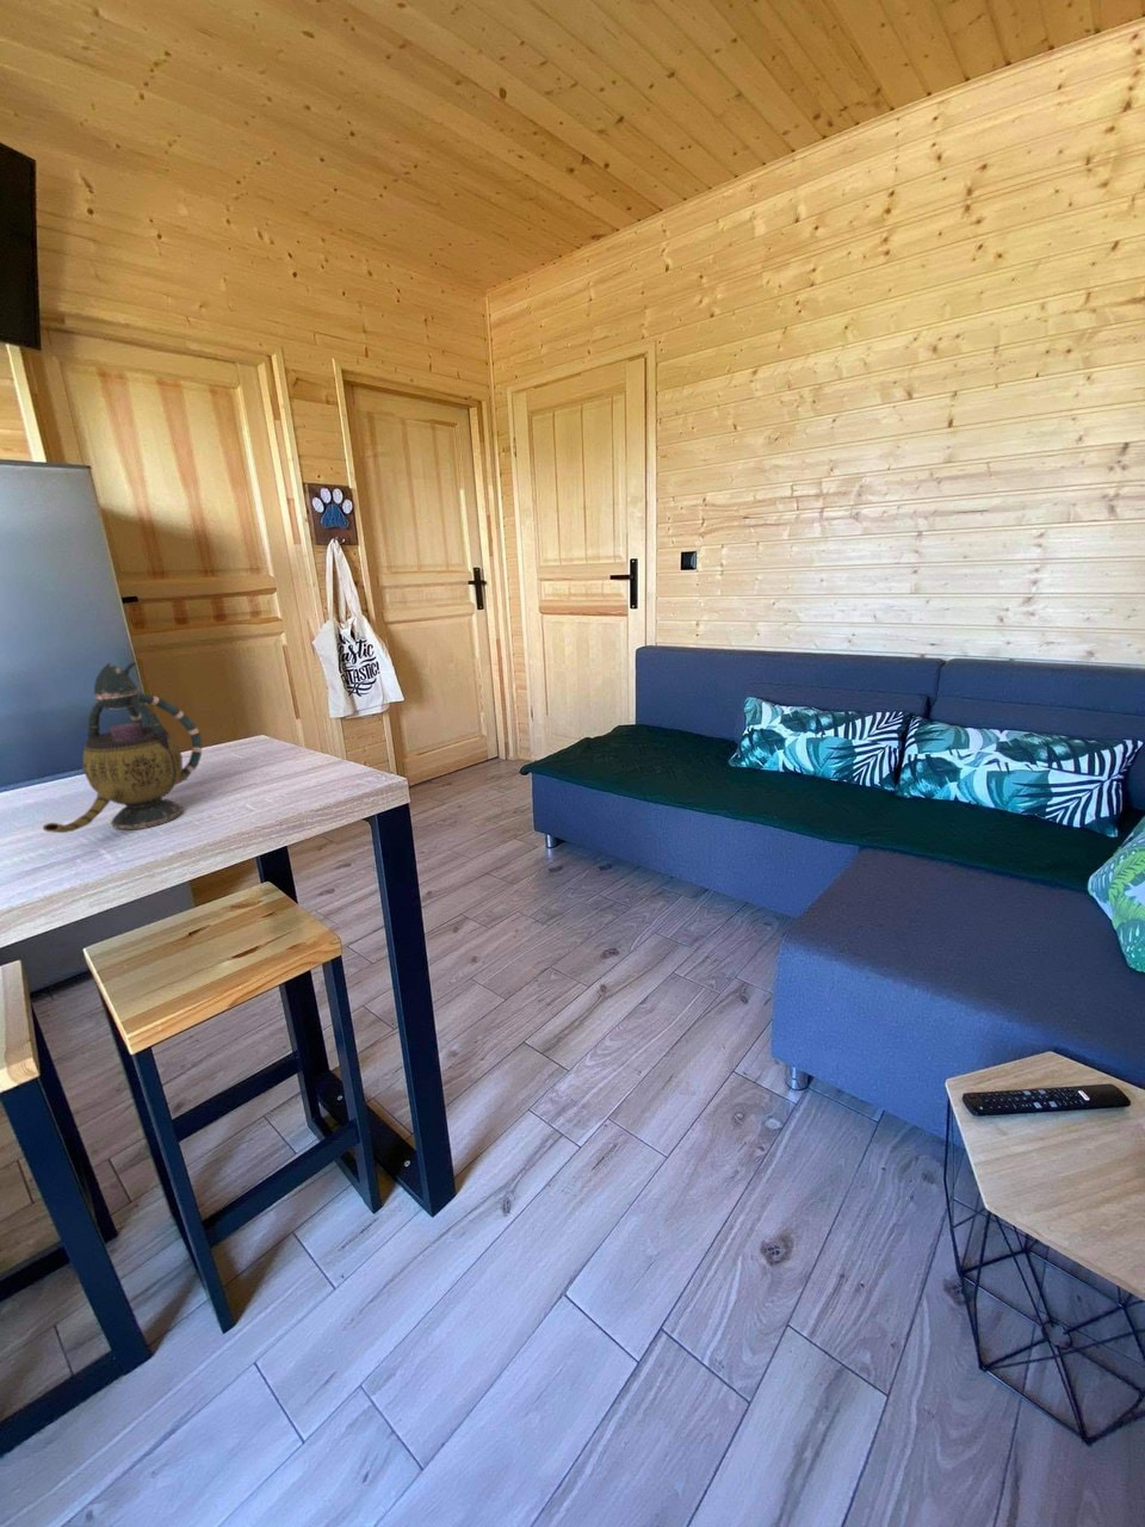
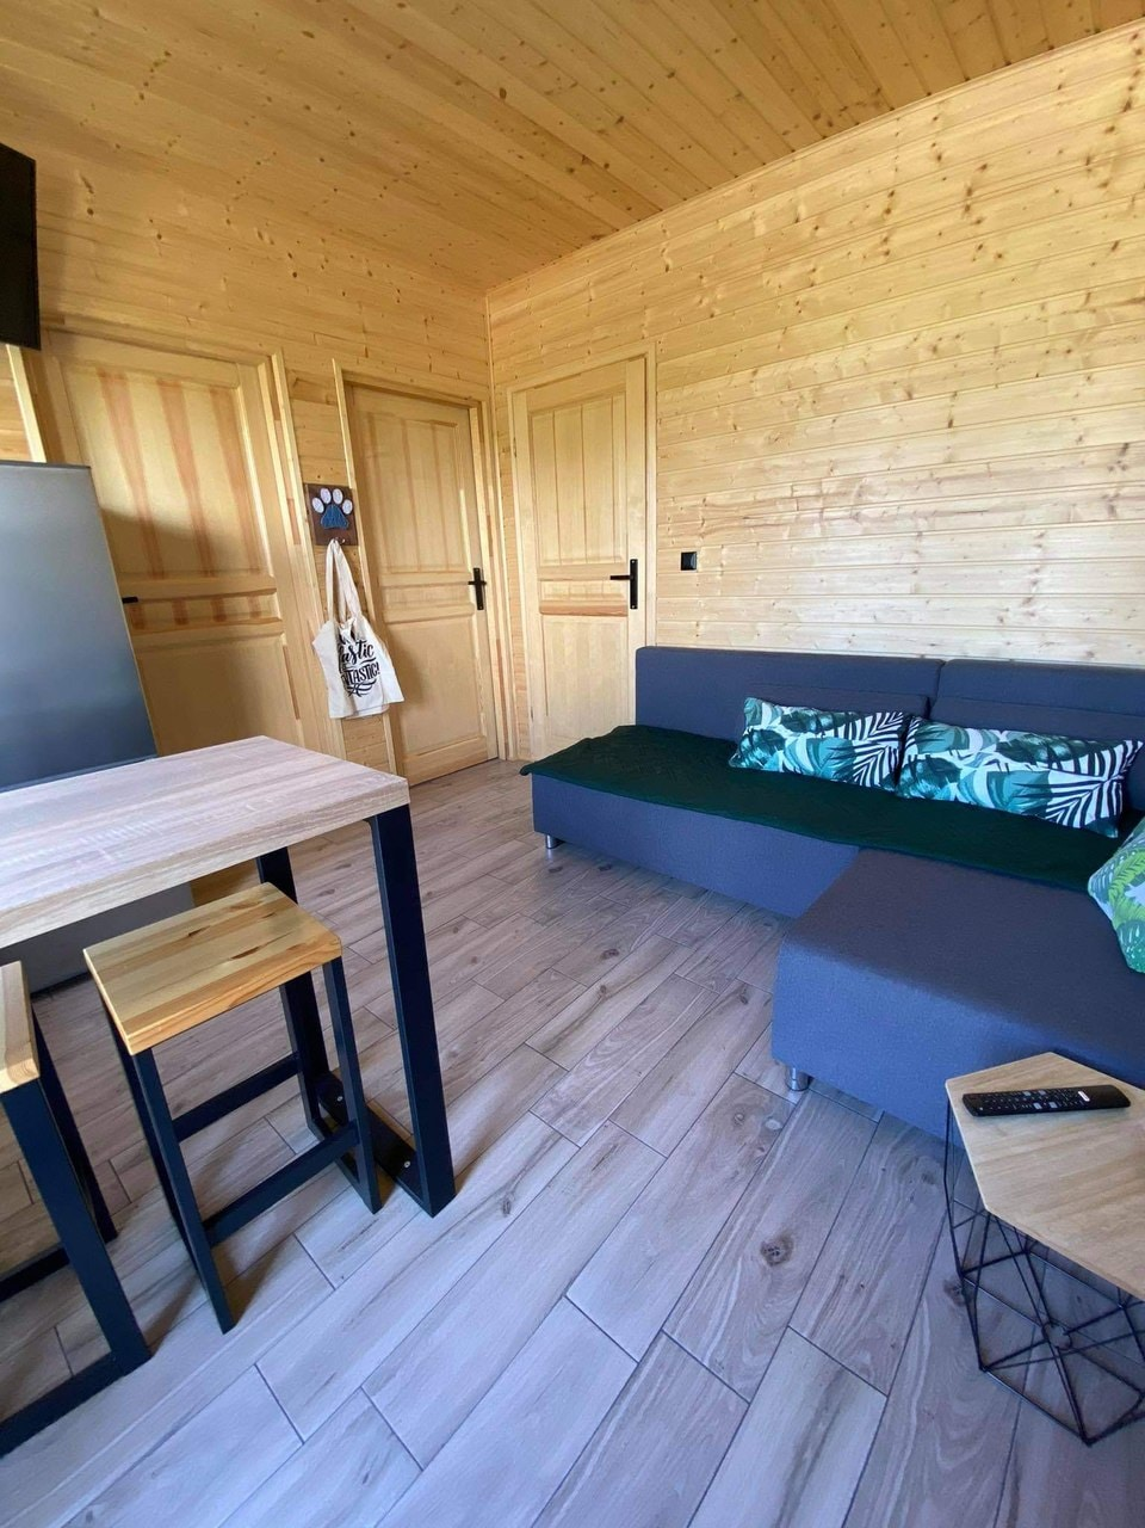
- teapot (109, 749)
